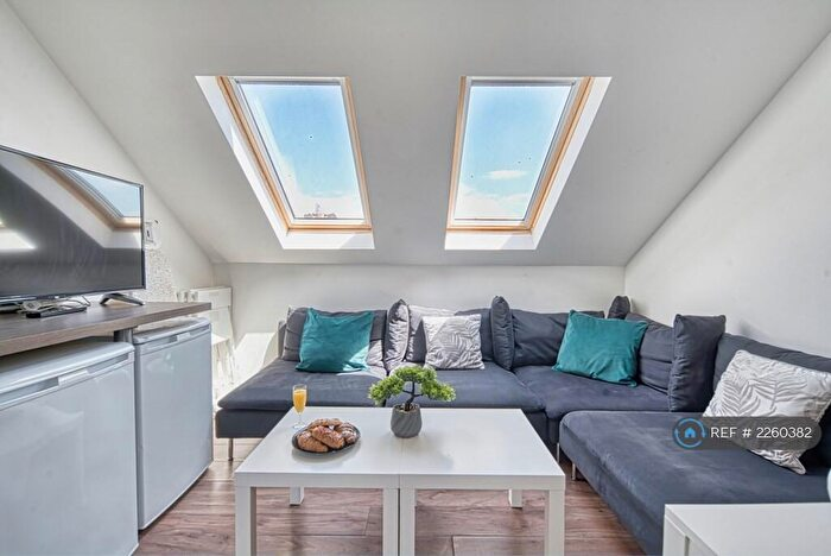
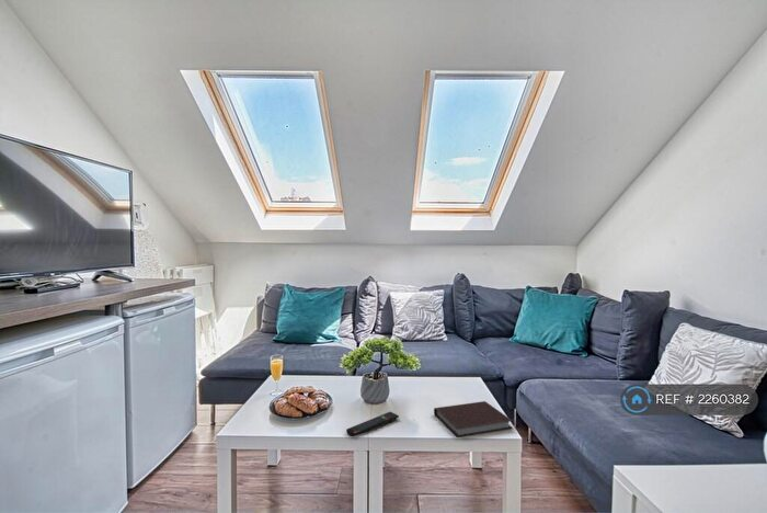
+ notebook (471, 417)
+ remote control (373, 423)
